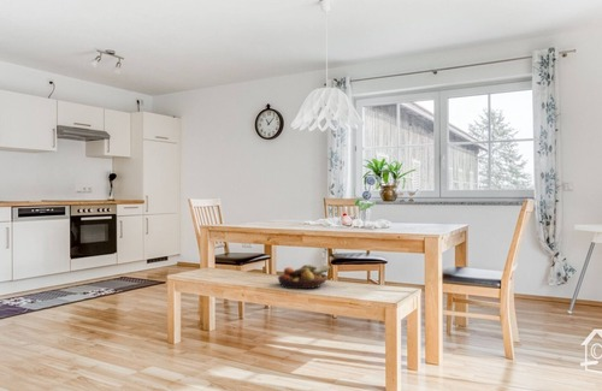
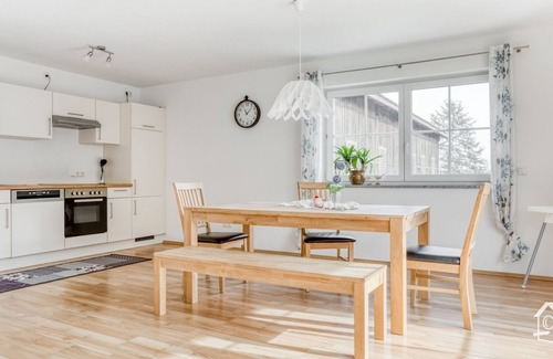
- fruit bowl (302, 274)
